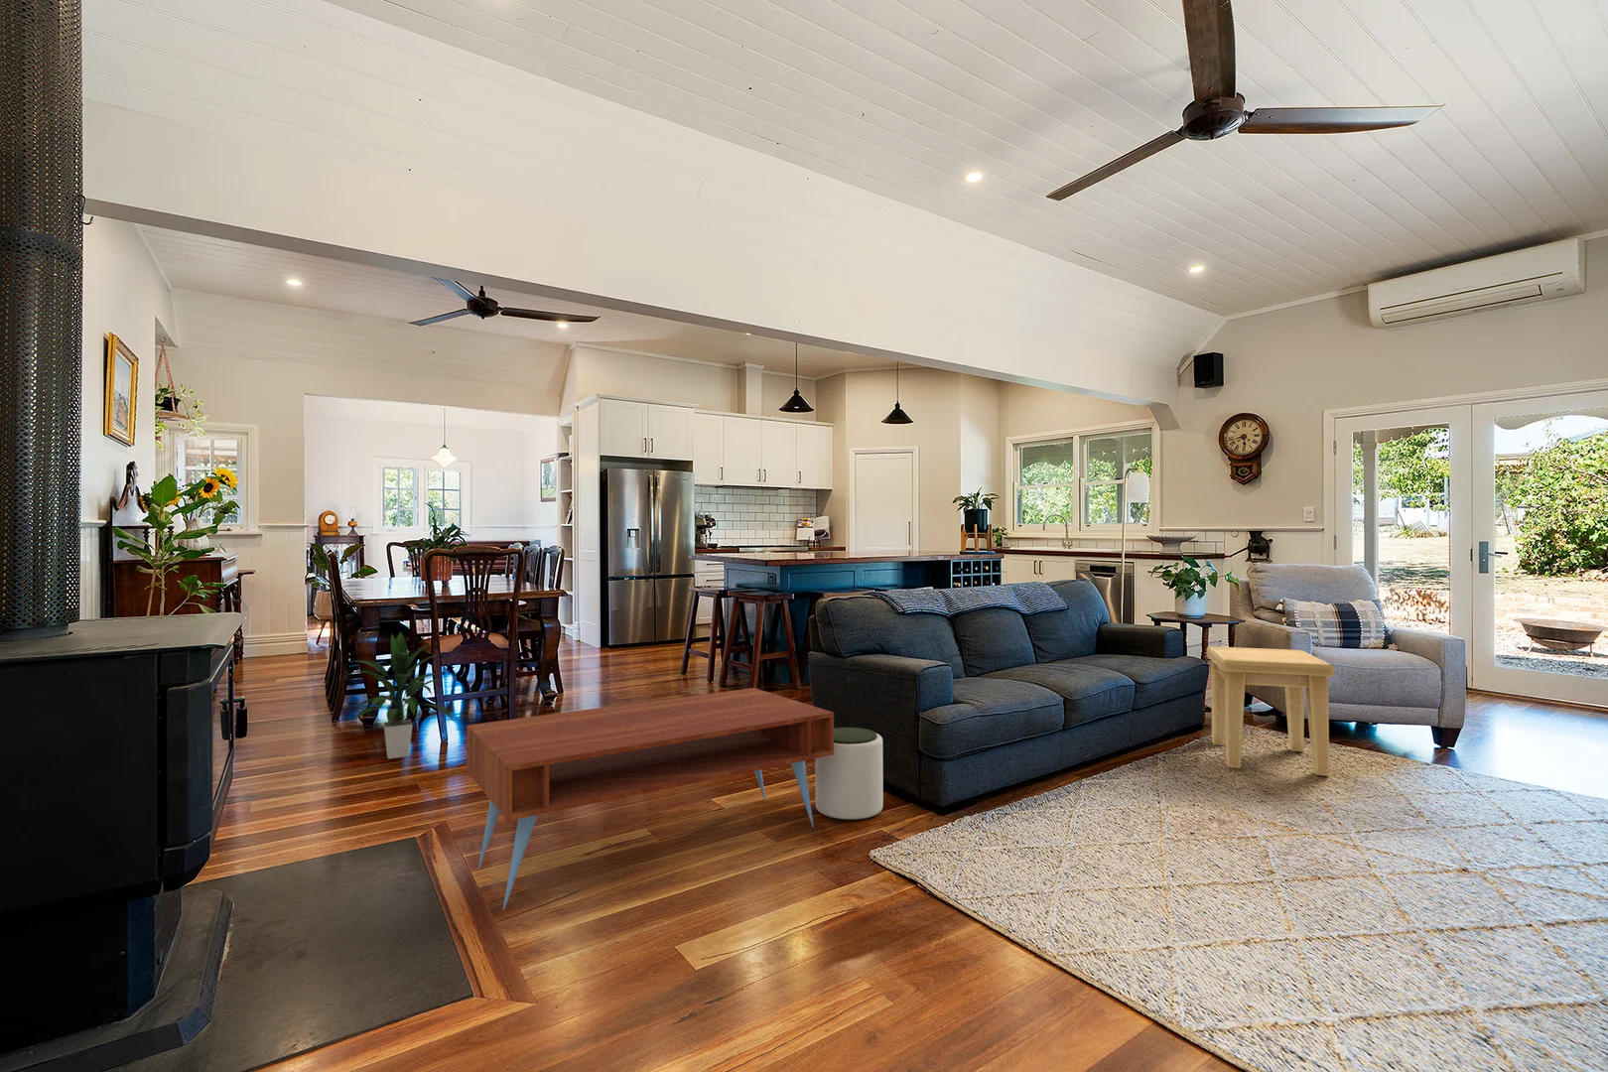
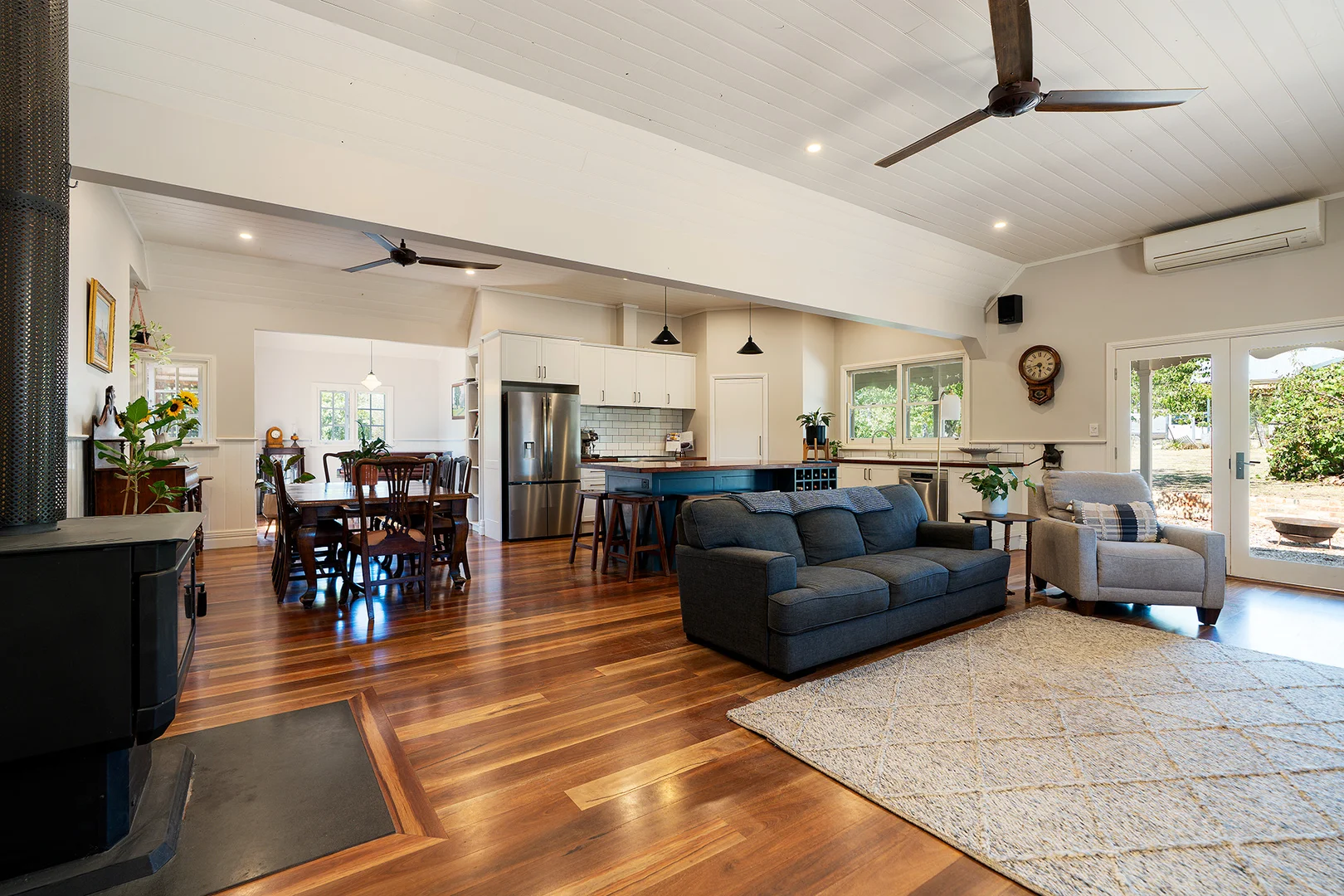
- side table (1266, 684)
- coffee table (656, 782)
- indoor plant (401, 695)
- plant pot (848, 772)
